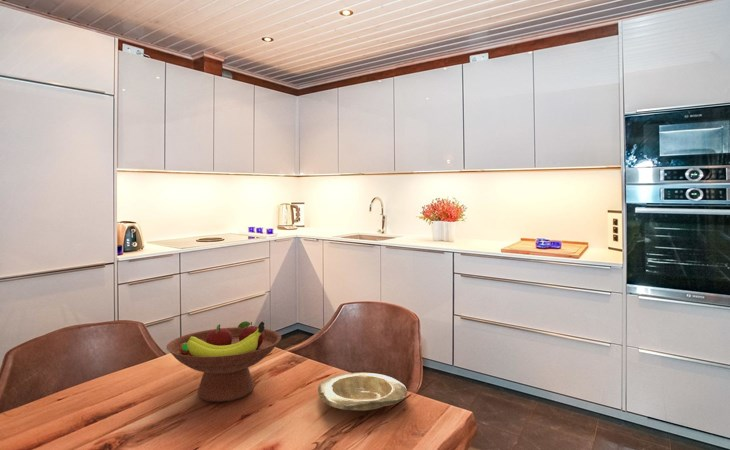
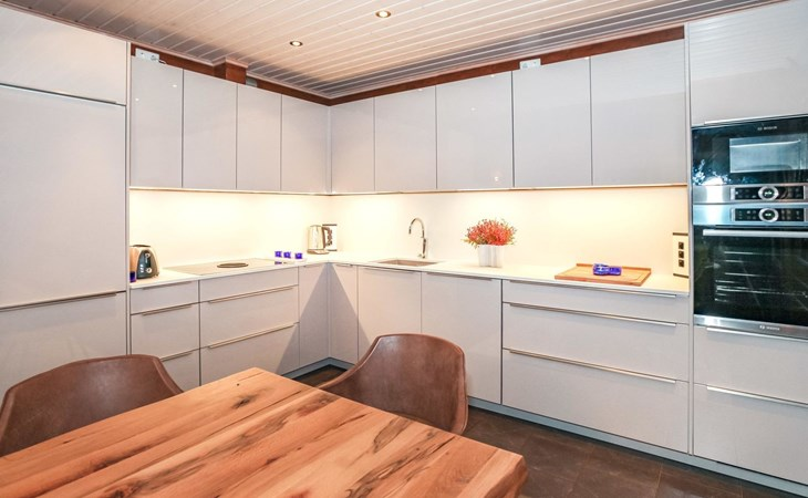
- plate (362, 393)
- fruit bowl (226, 355)
